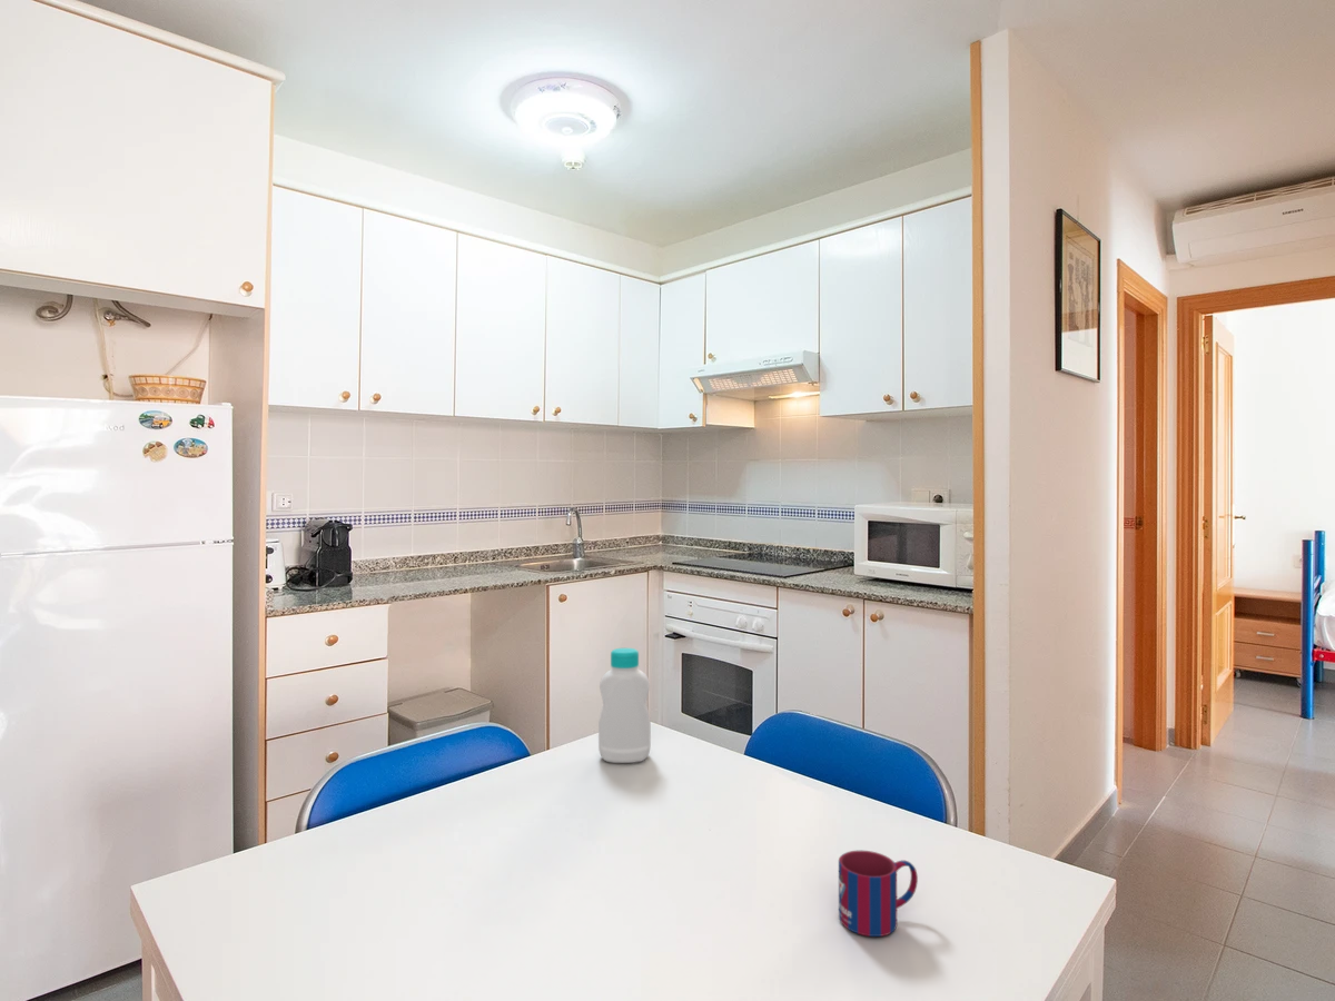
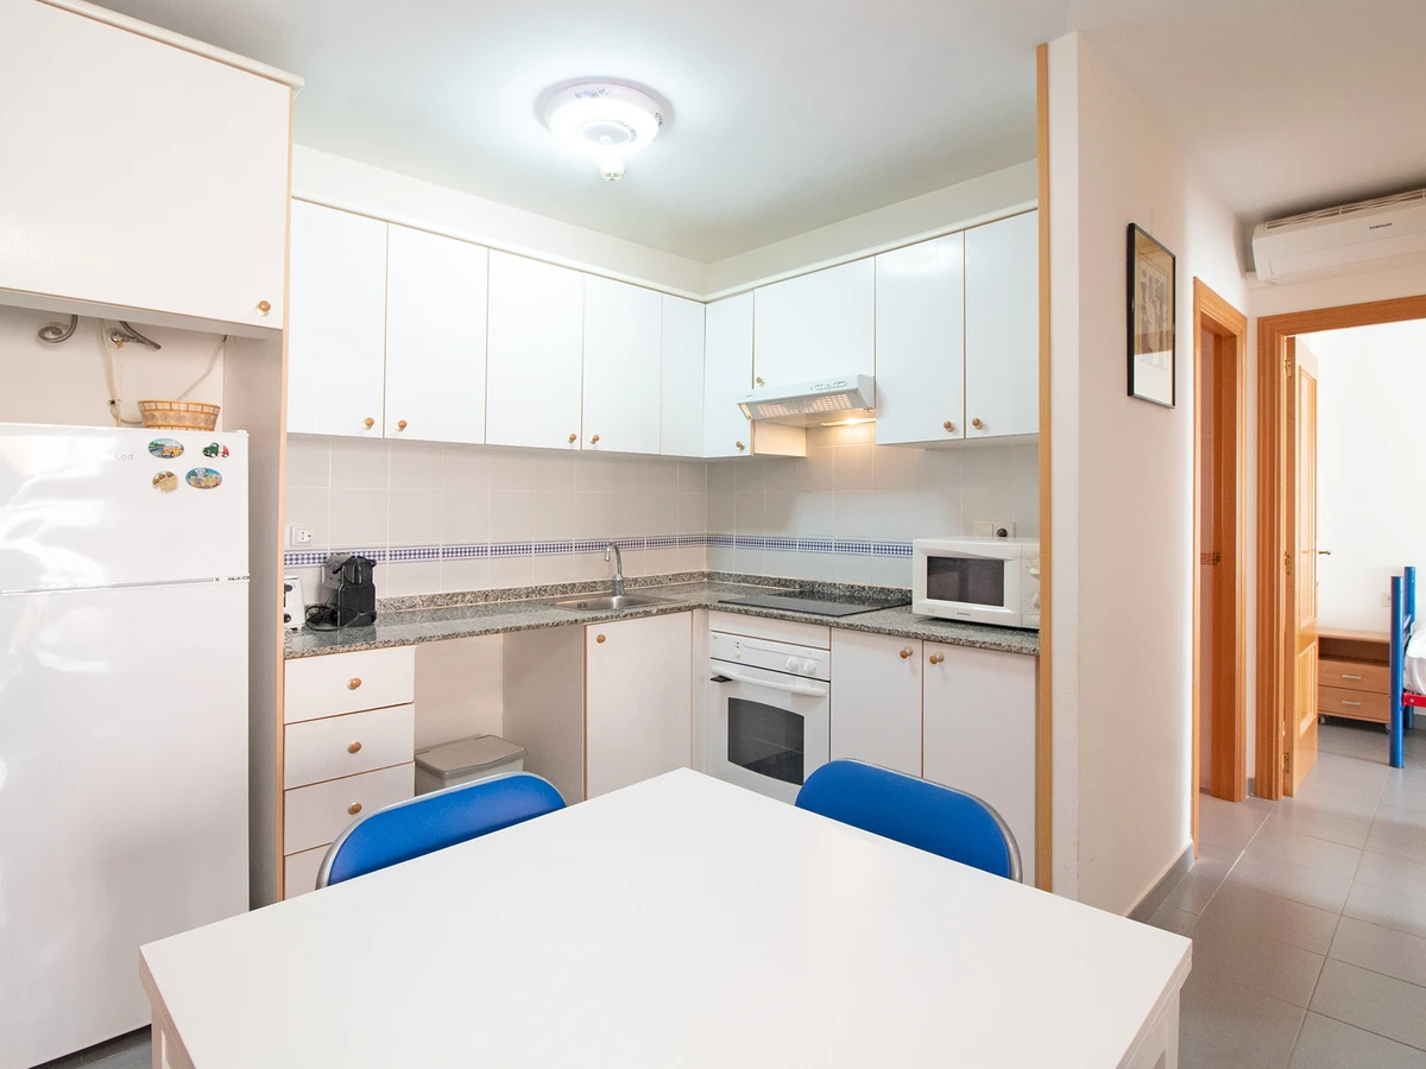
- mug (880, 890)
- bottle (624, 703)
